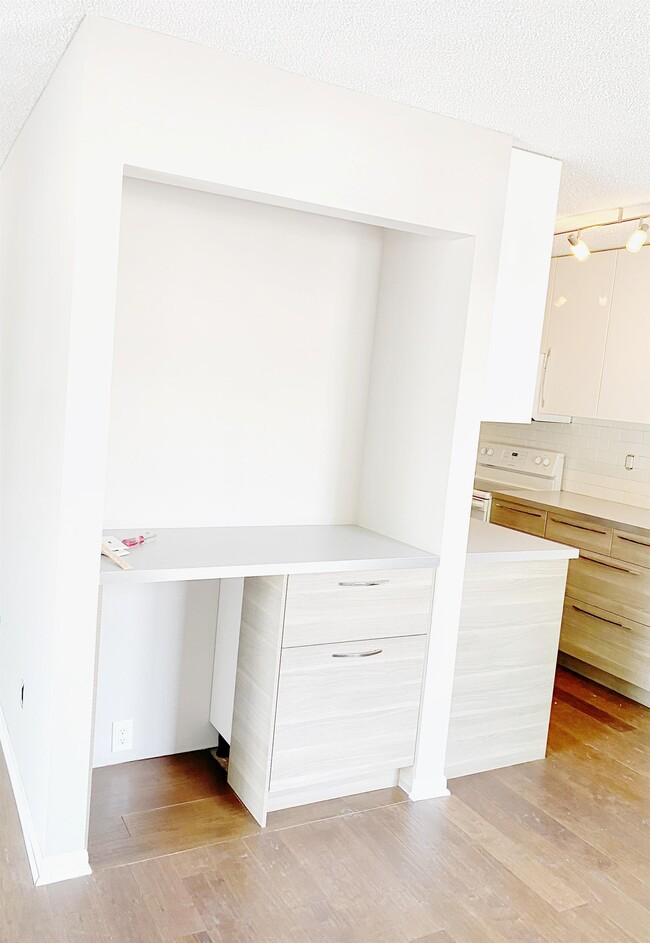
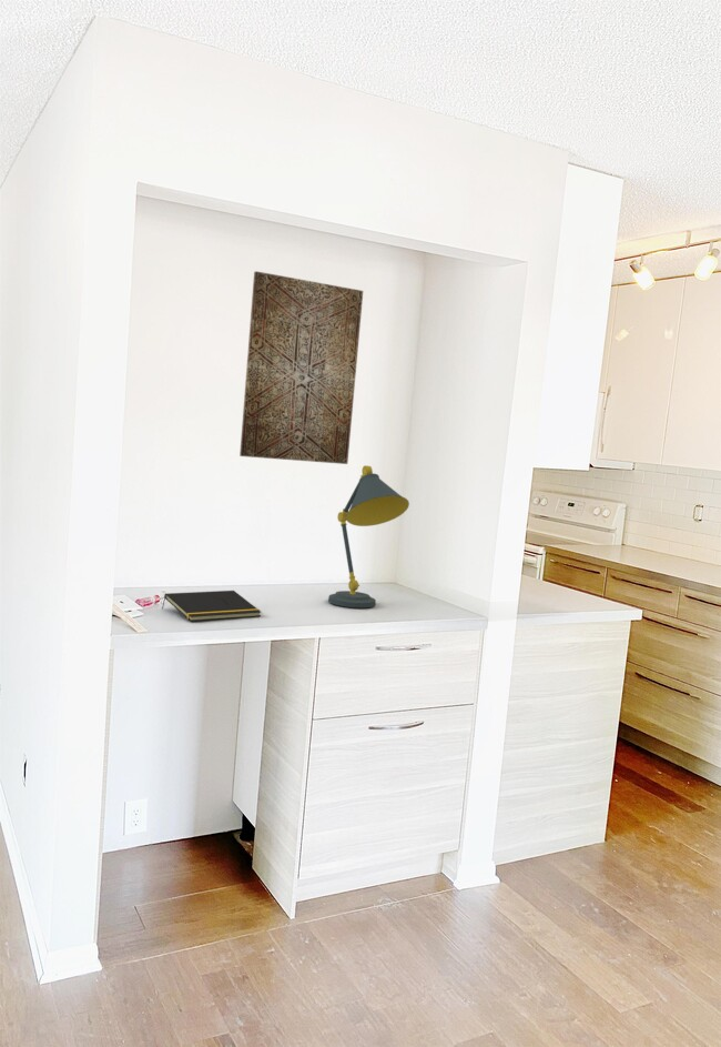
+ notepad (213, 604)
+ desk lamp (363, 525)
+ wall art (302, 371)
